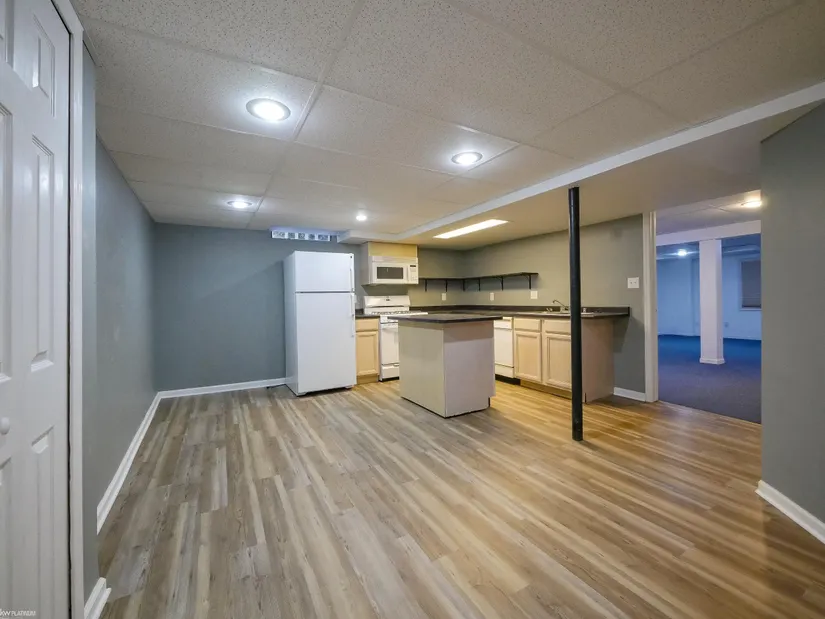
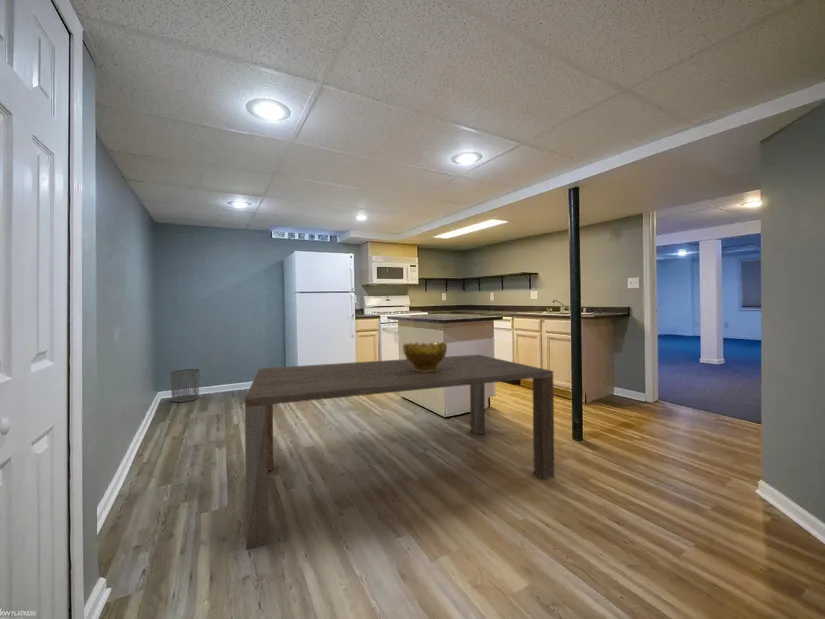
+ dining table (400, 391)
+ waste bin (185, 384)
+ decorative bowl (425, 355)
